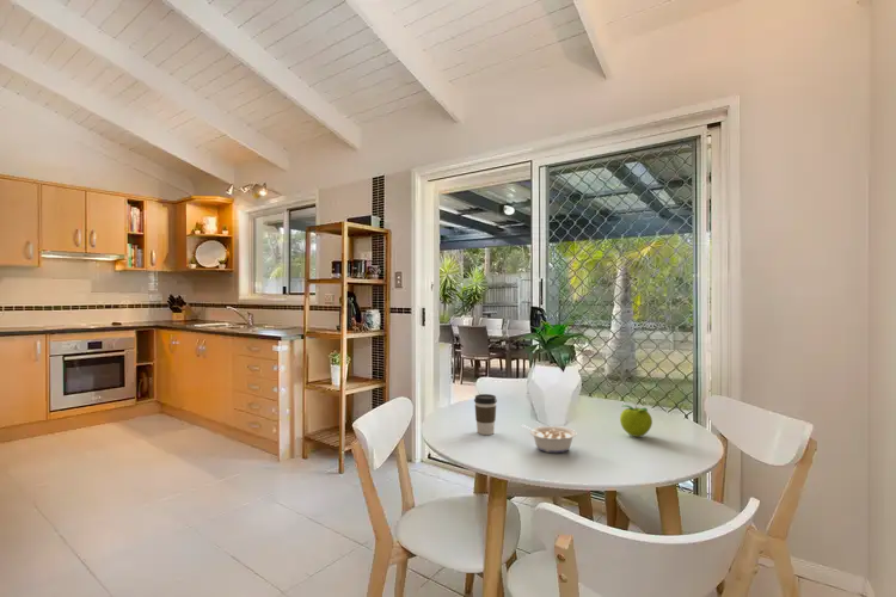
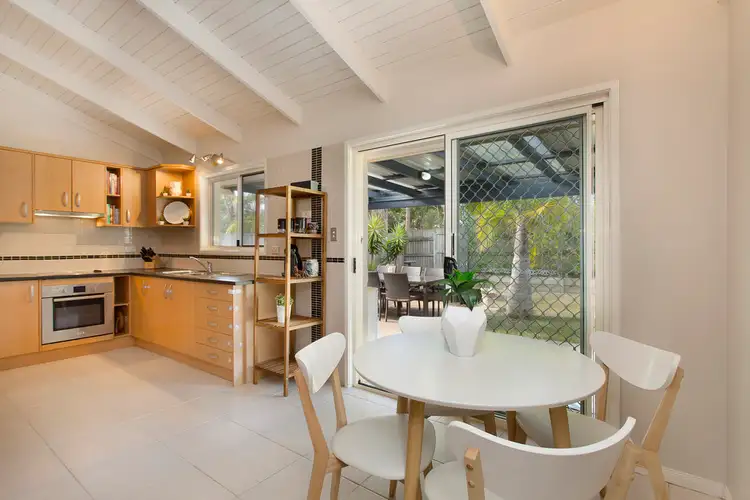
- fruit (636, 420)
- coffee cup (485, 413)
- legume (551, 438)
